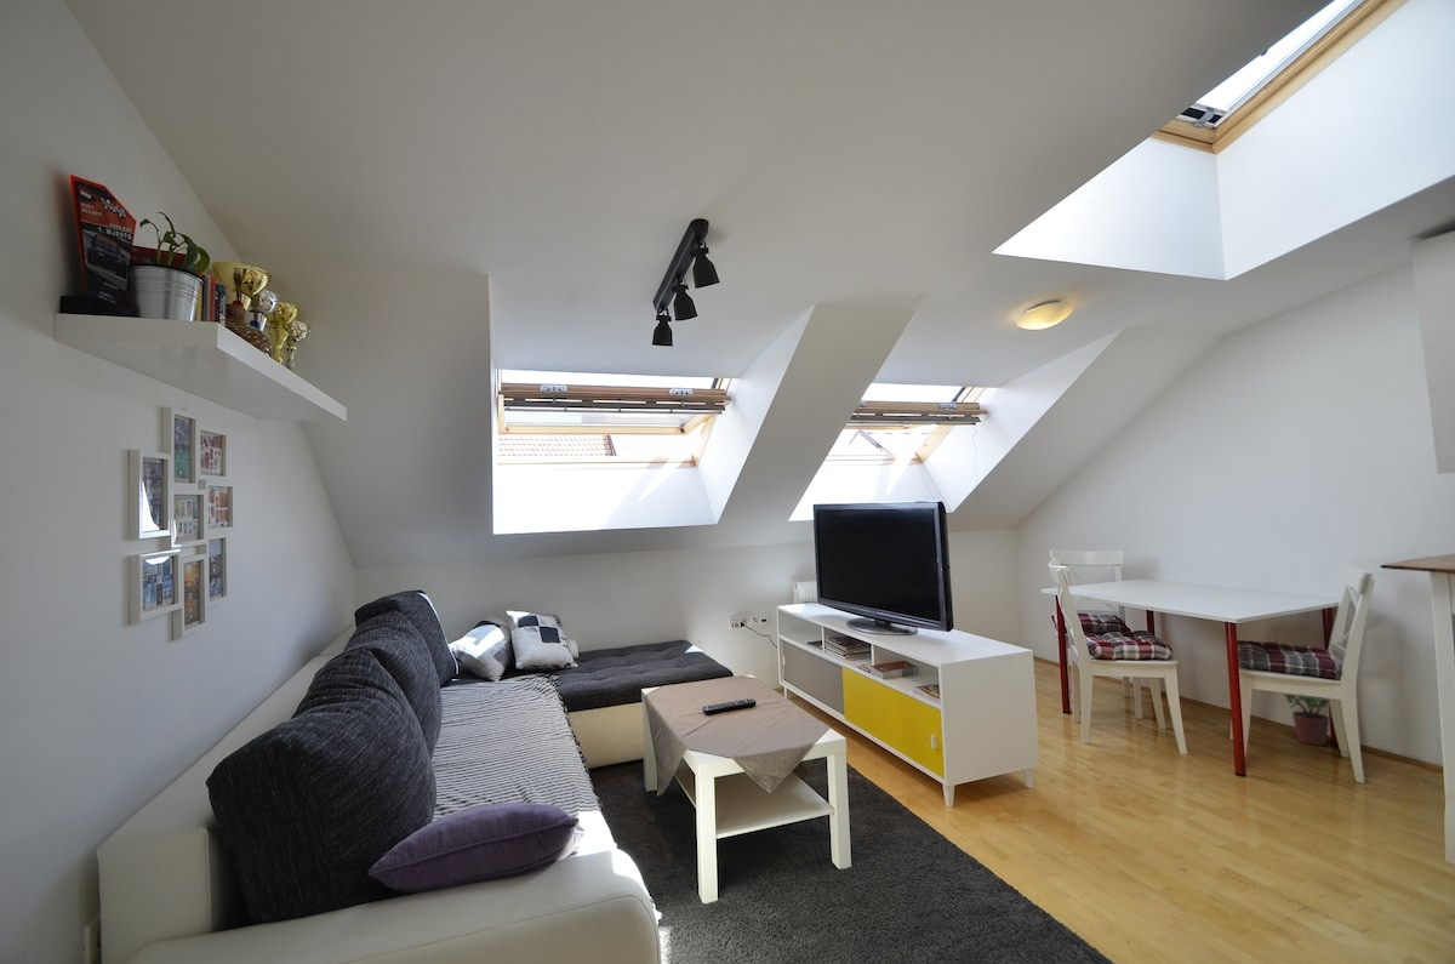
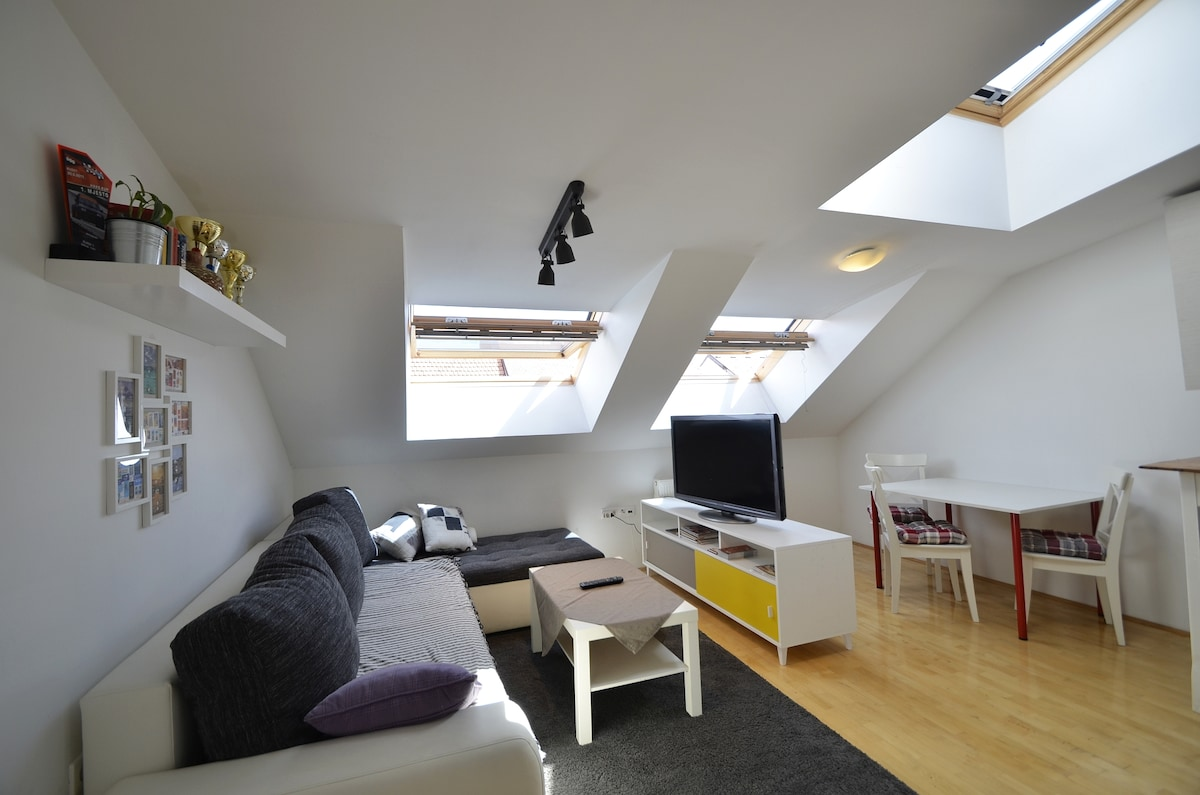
- potted plant (1308, 707)
